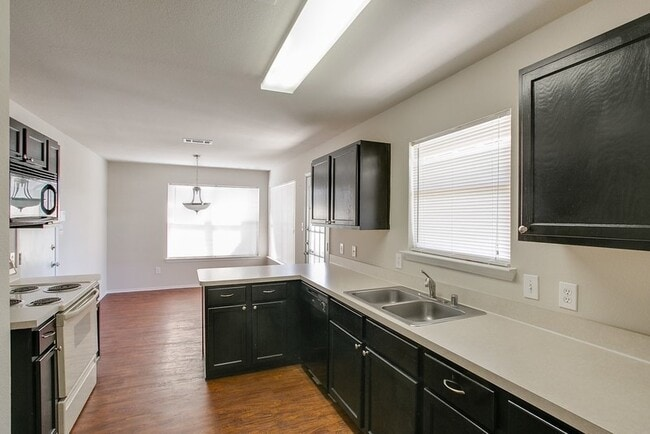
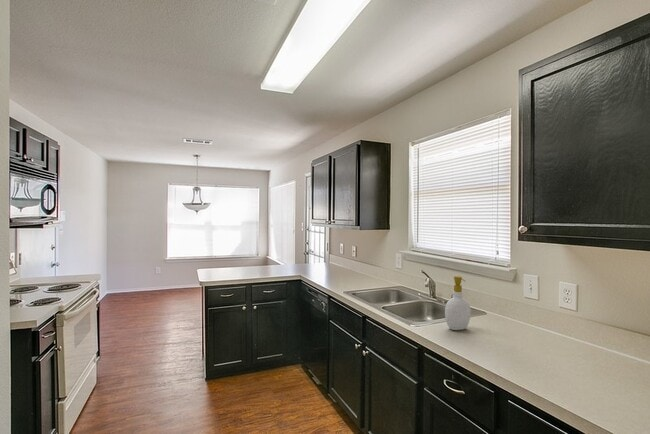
+ soap bottle (458, 302)
